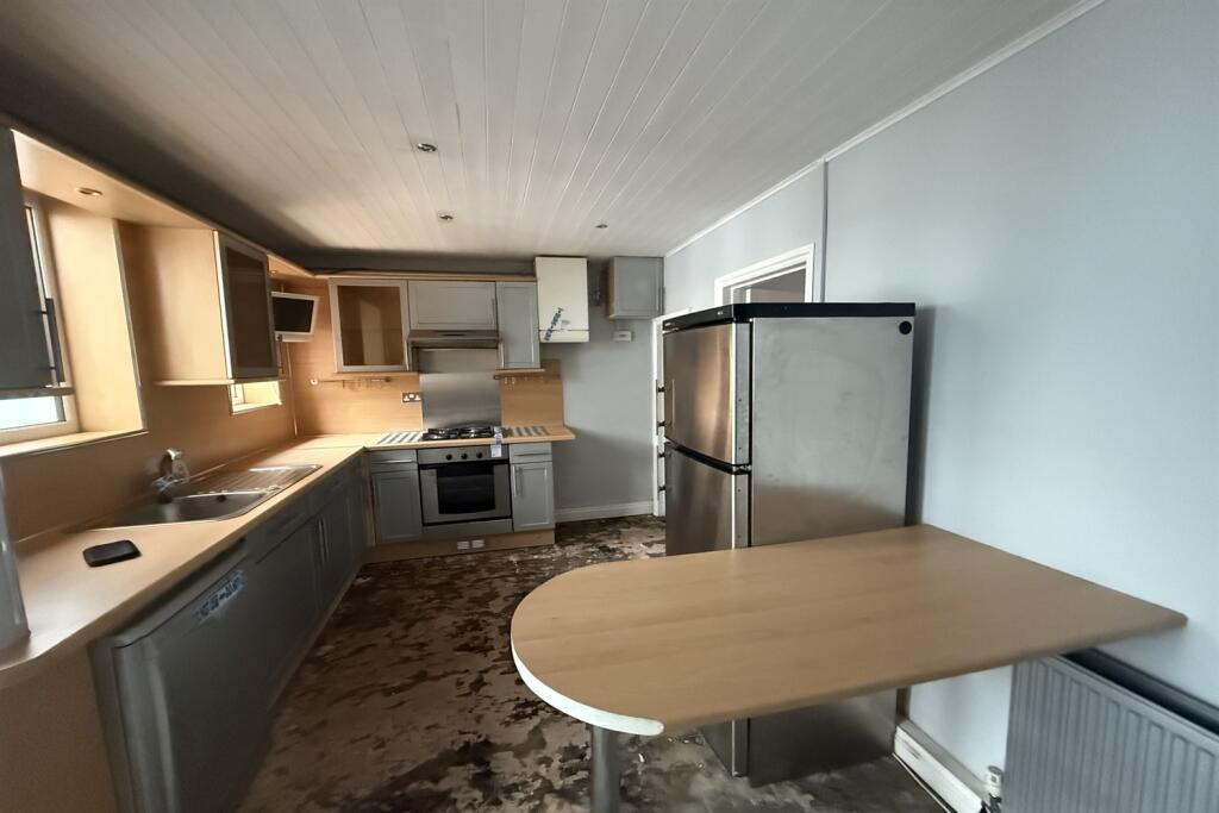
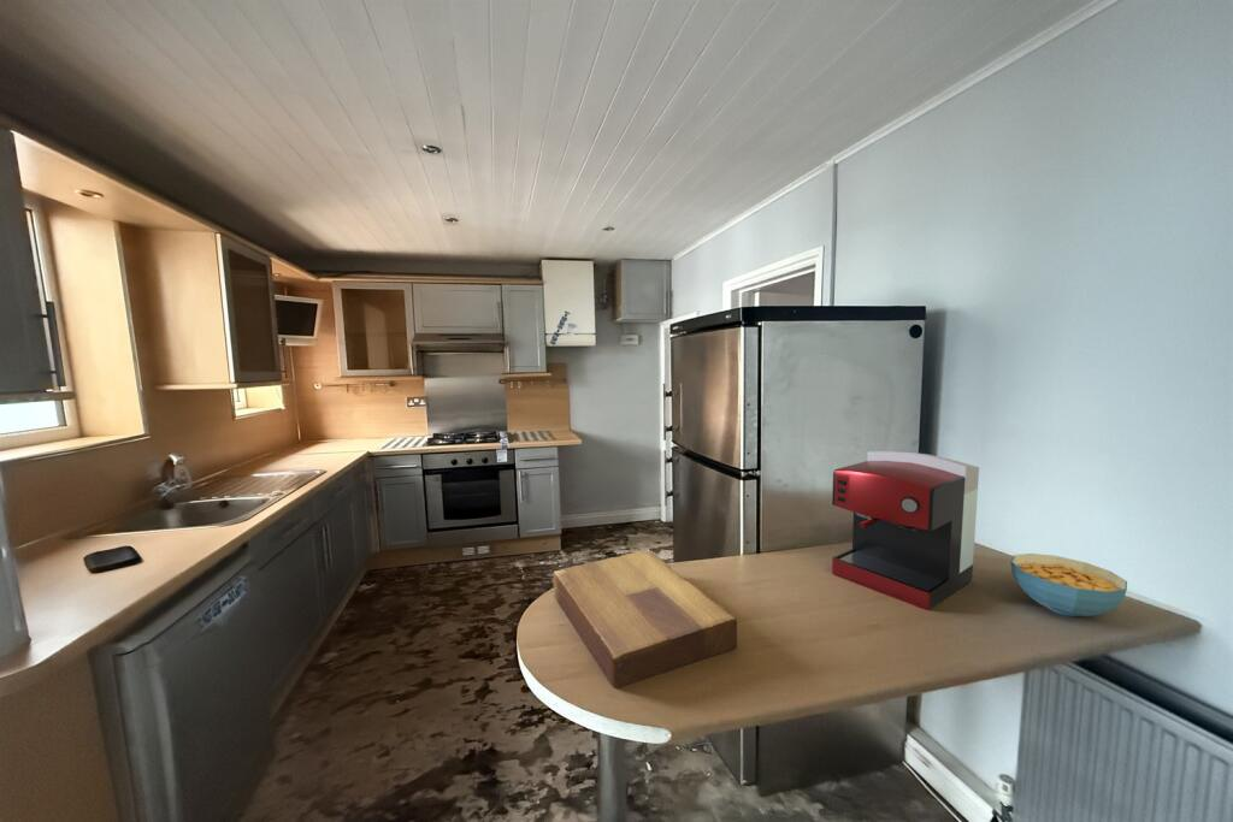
+ cereal bowl (1063, 590)
+ cutting board (636, 603)
+ coffee maker (895, 519)
